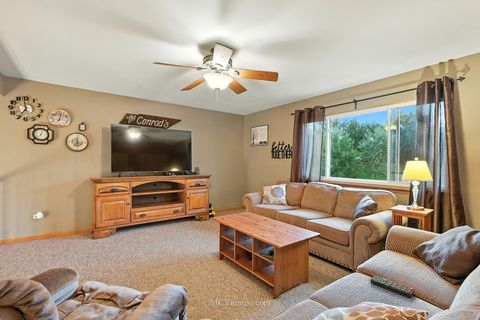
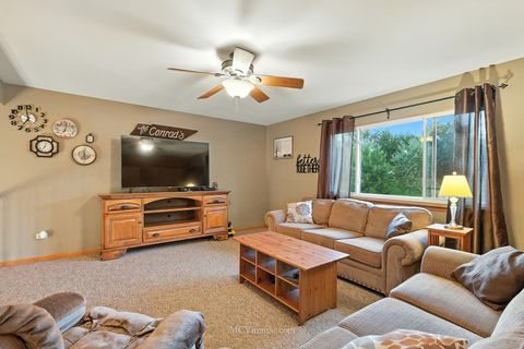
- remote control (391, 285)
